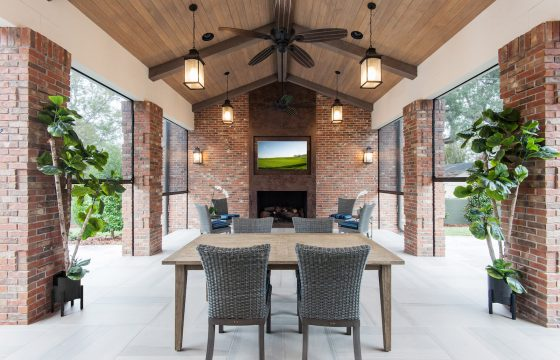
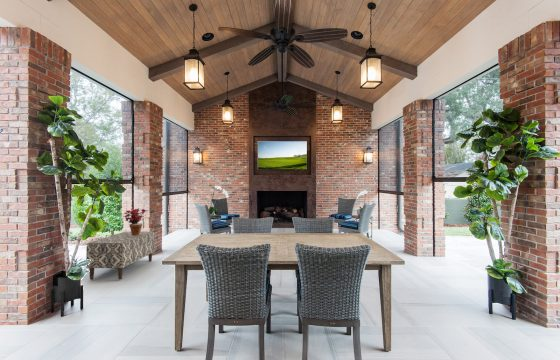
+ bench (124, 252)
+ potted plant (134, 221)
